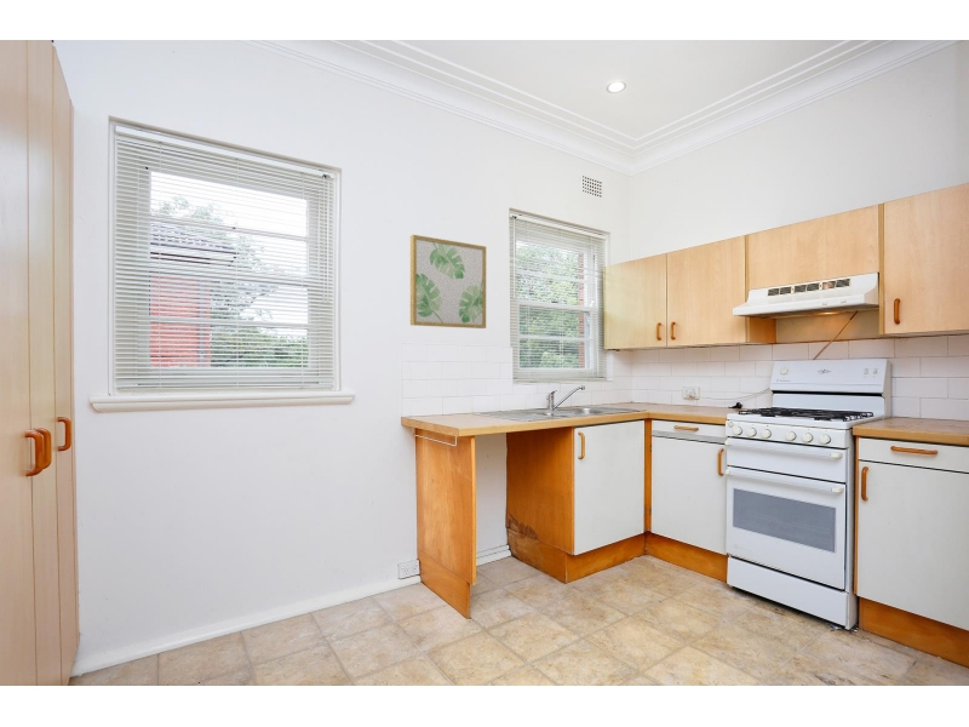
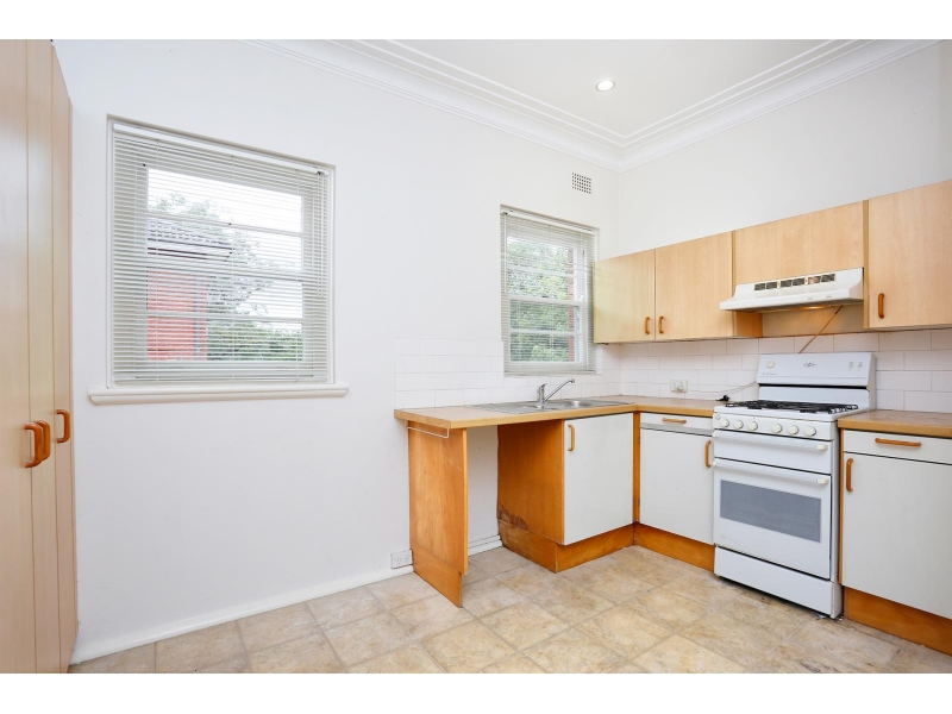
- wall art (449, 284)
